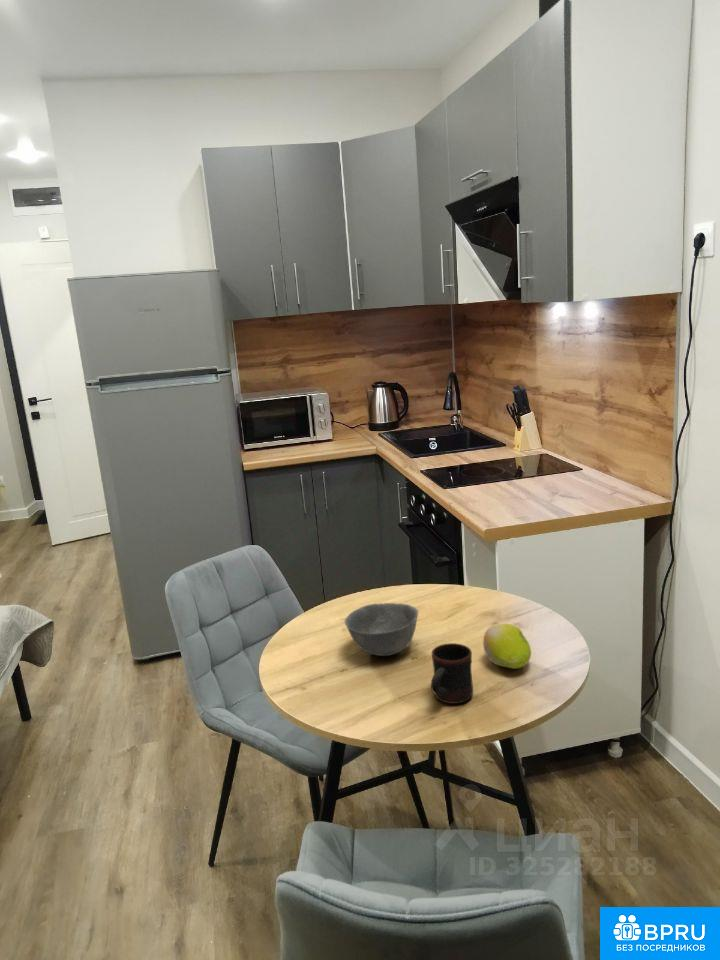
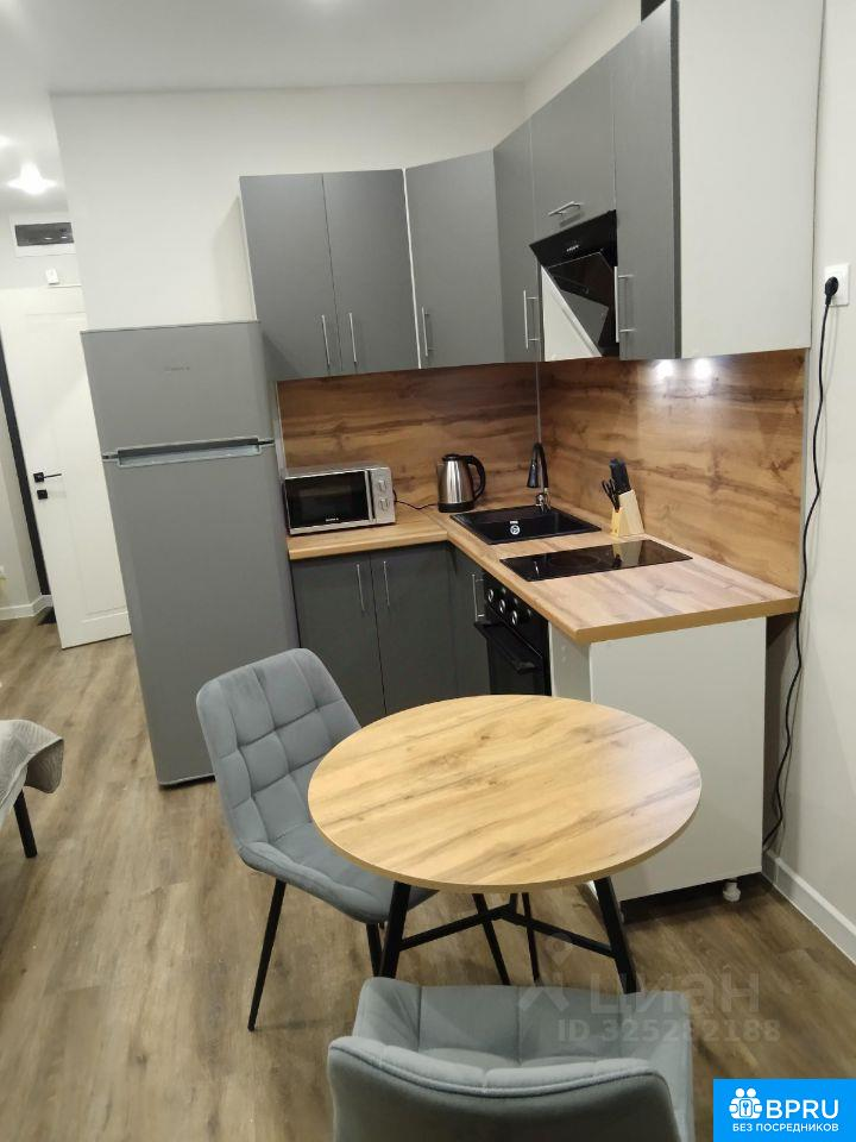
- bowl (383, 632)
- fruit (507, 645)
- mug (448, 677)
